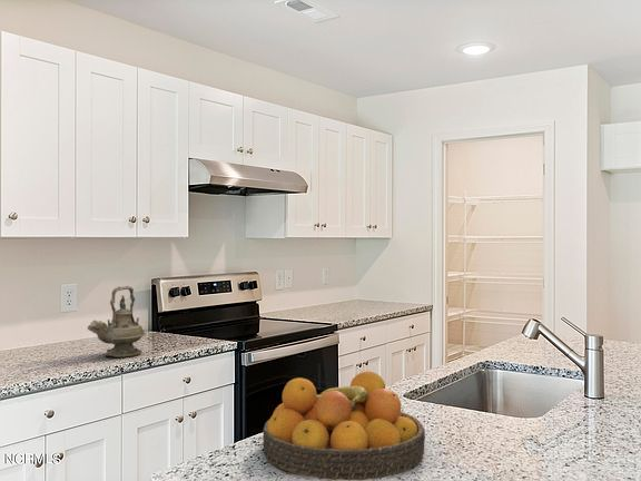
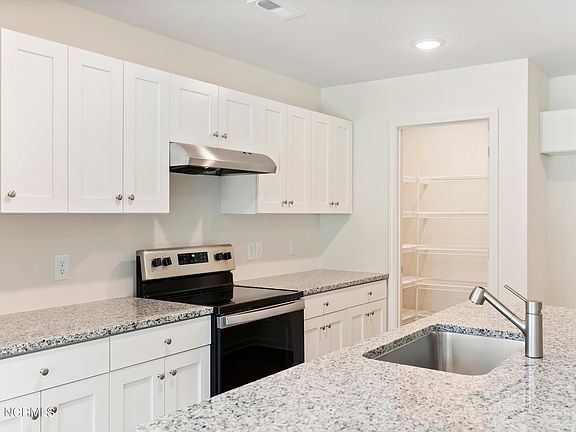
- teapot (114, 322)
- fruit bowl (343, 413)
